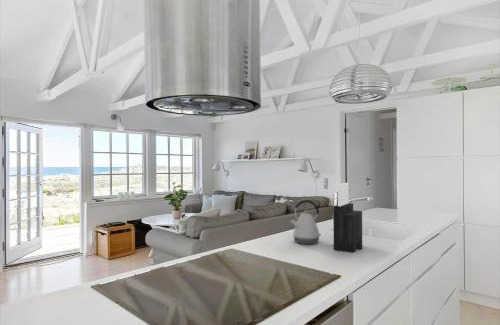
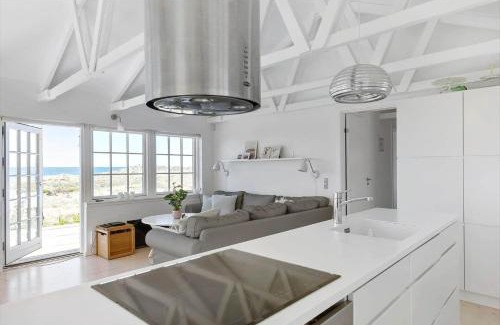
- knife block (350, 215)
- kettle (305, 221)
